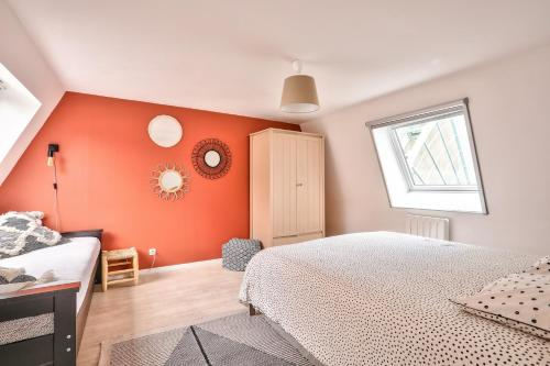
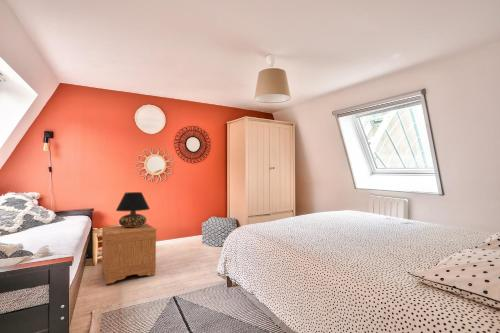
+ nightstand (127, 249)
+ table lamp (133, 209)
